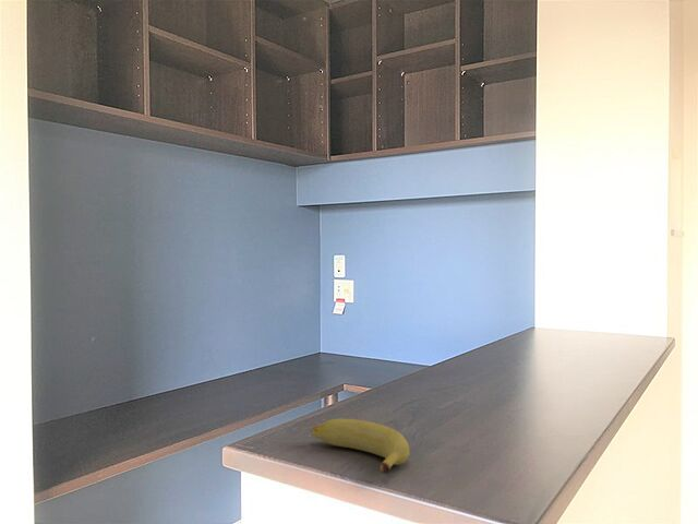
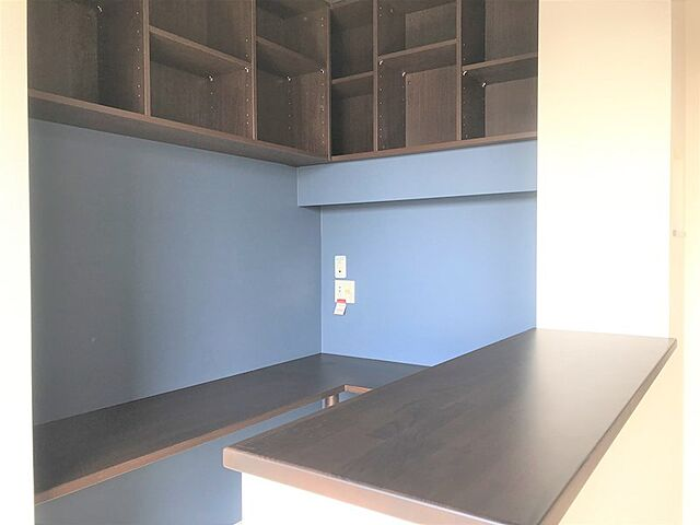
- banana (357, 442)
